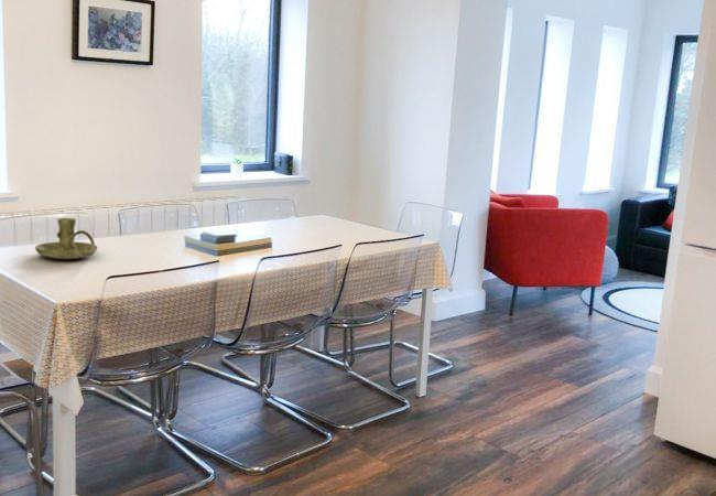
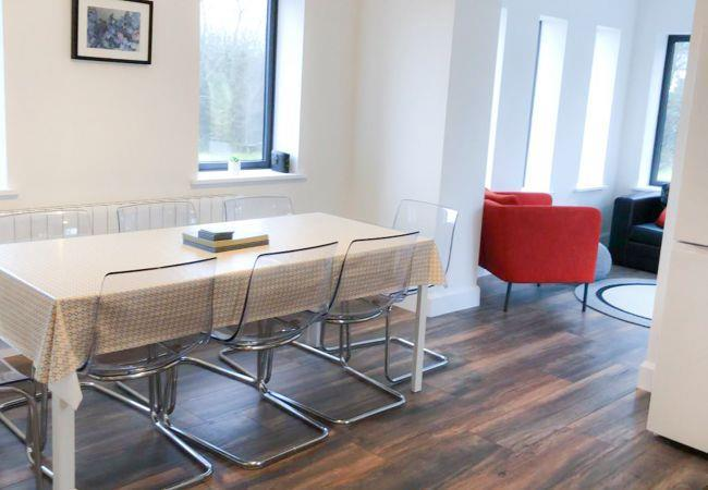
- candle holder (70, 239)
